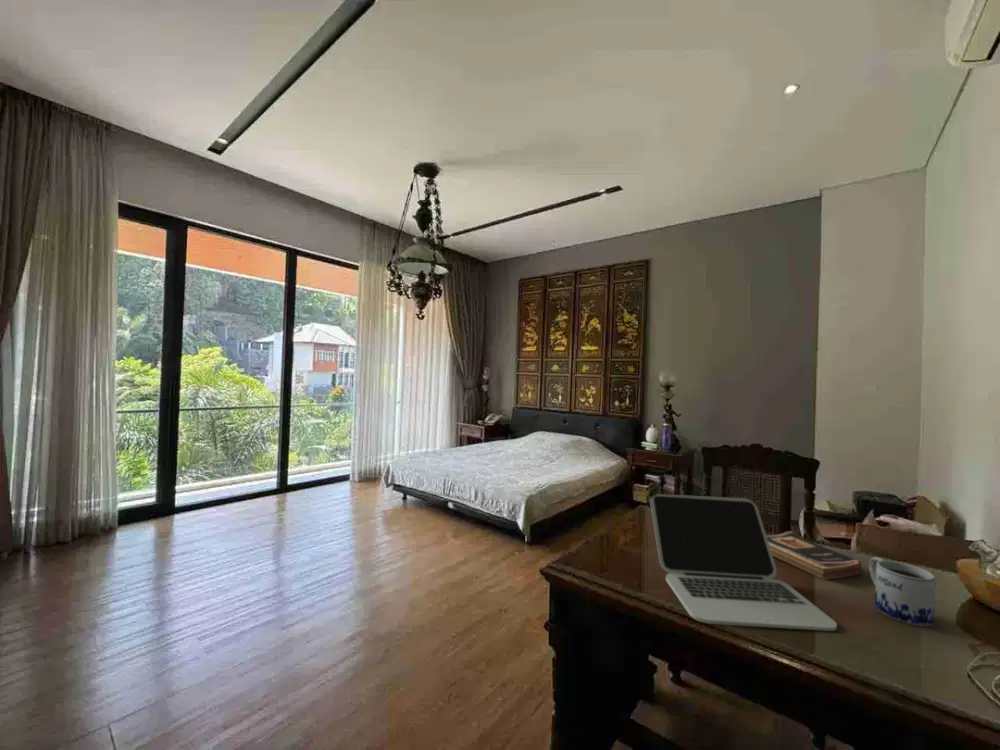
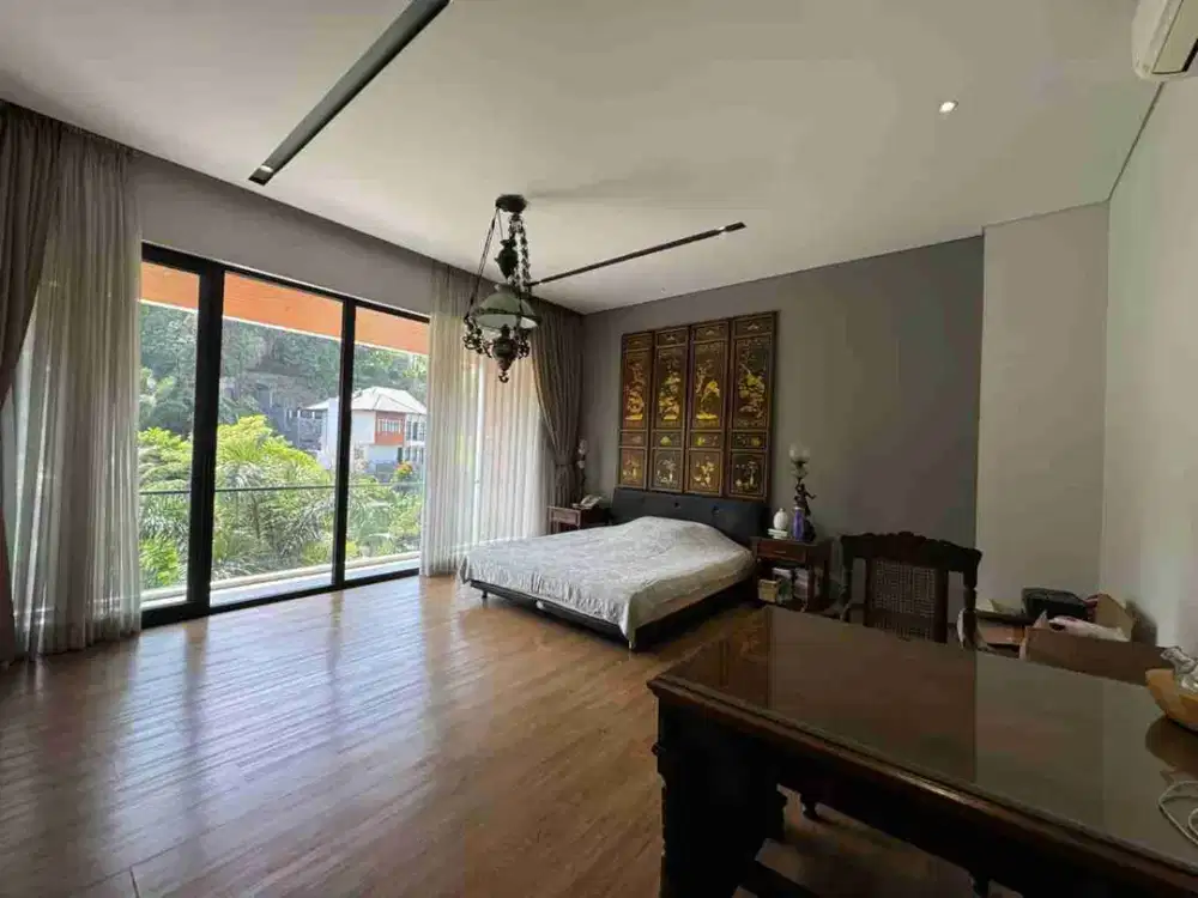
- laptop (729, 551)
- mug (898, 588)
- book (804, 552)
